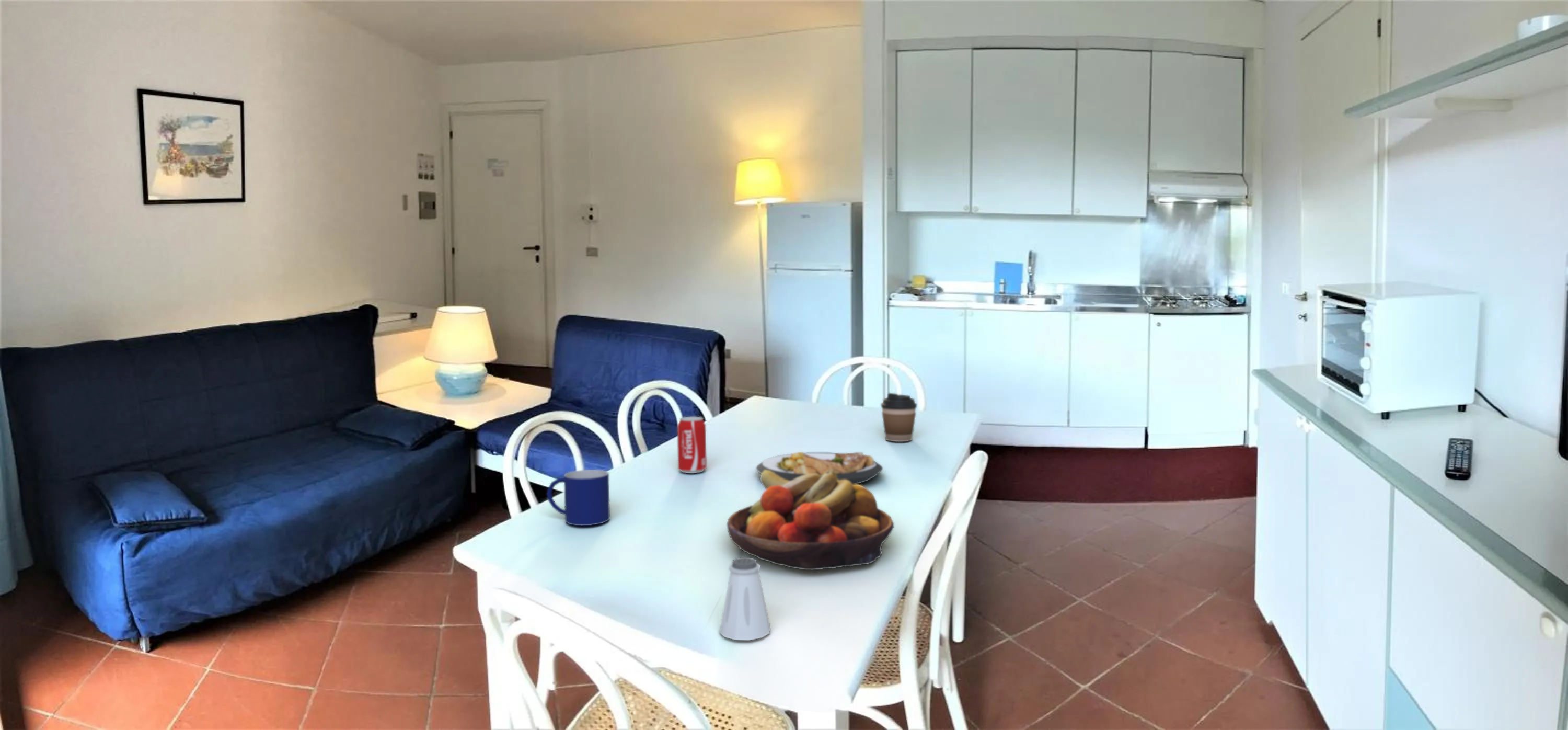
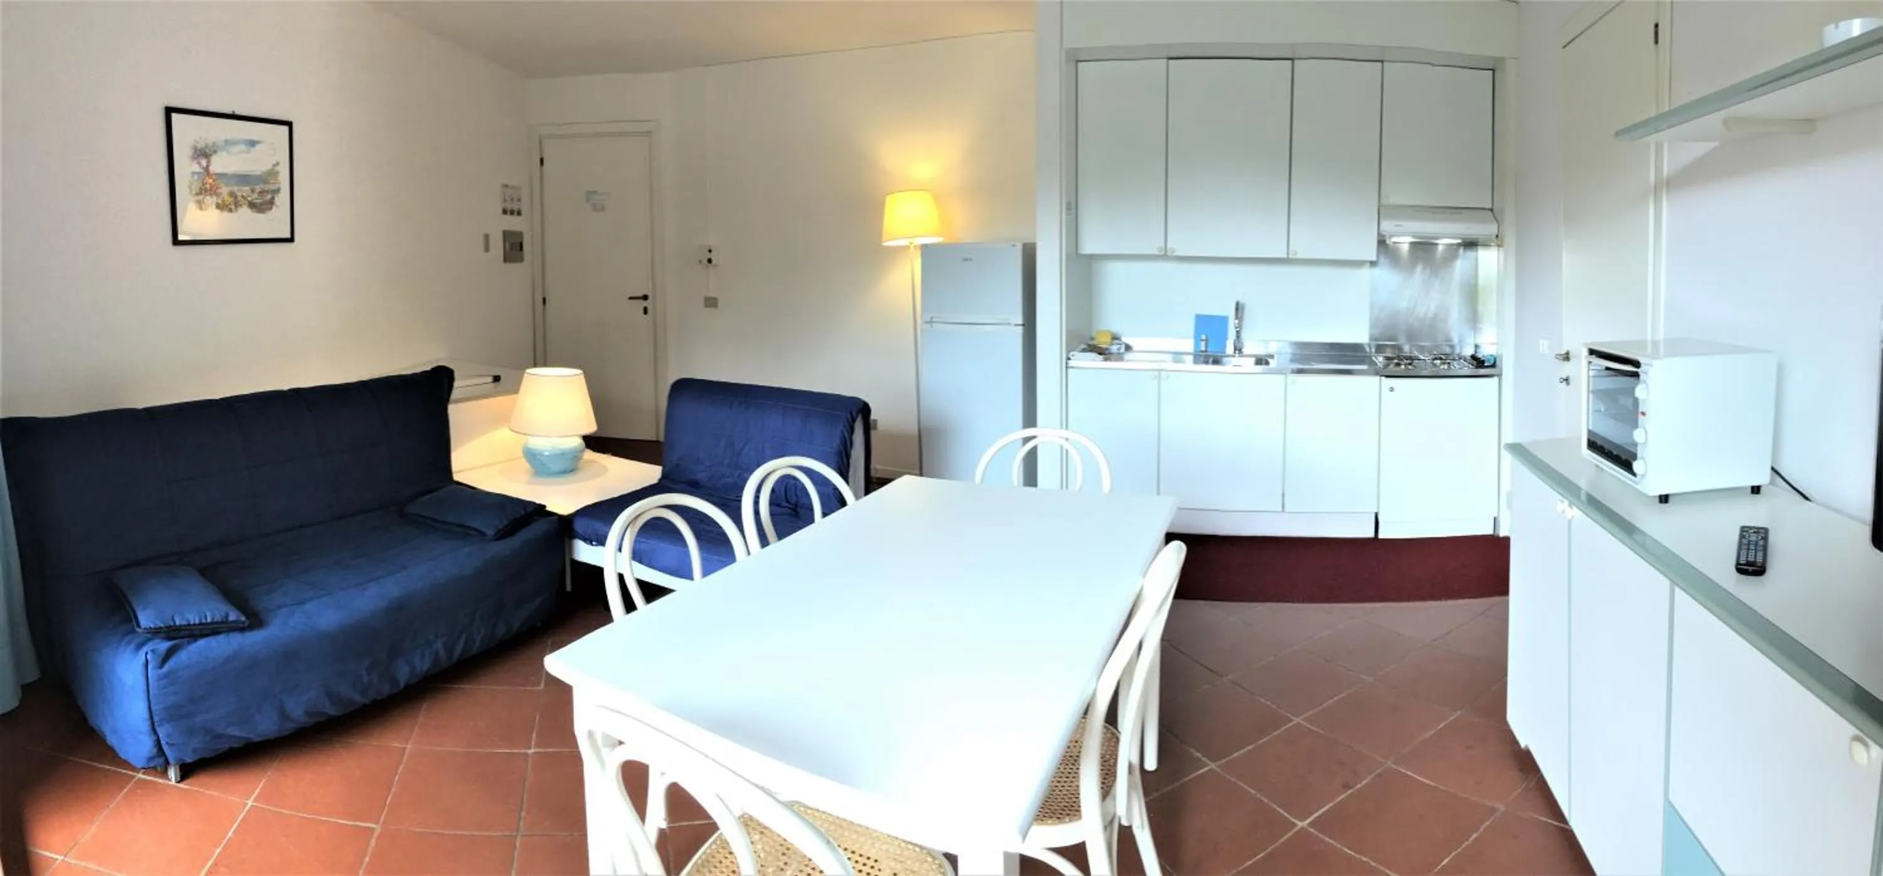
- fruit bowl (808, 512)
- mug (578, 497)
- coffee cup (898, 416)
- plate (819, 463)
- saltshaker (744, 596)
- beverage can (691, 444)
